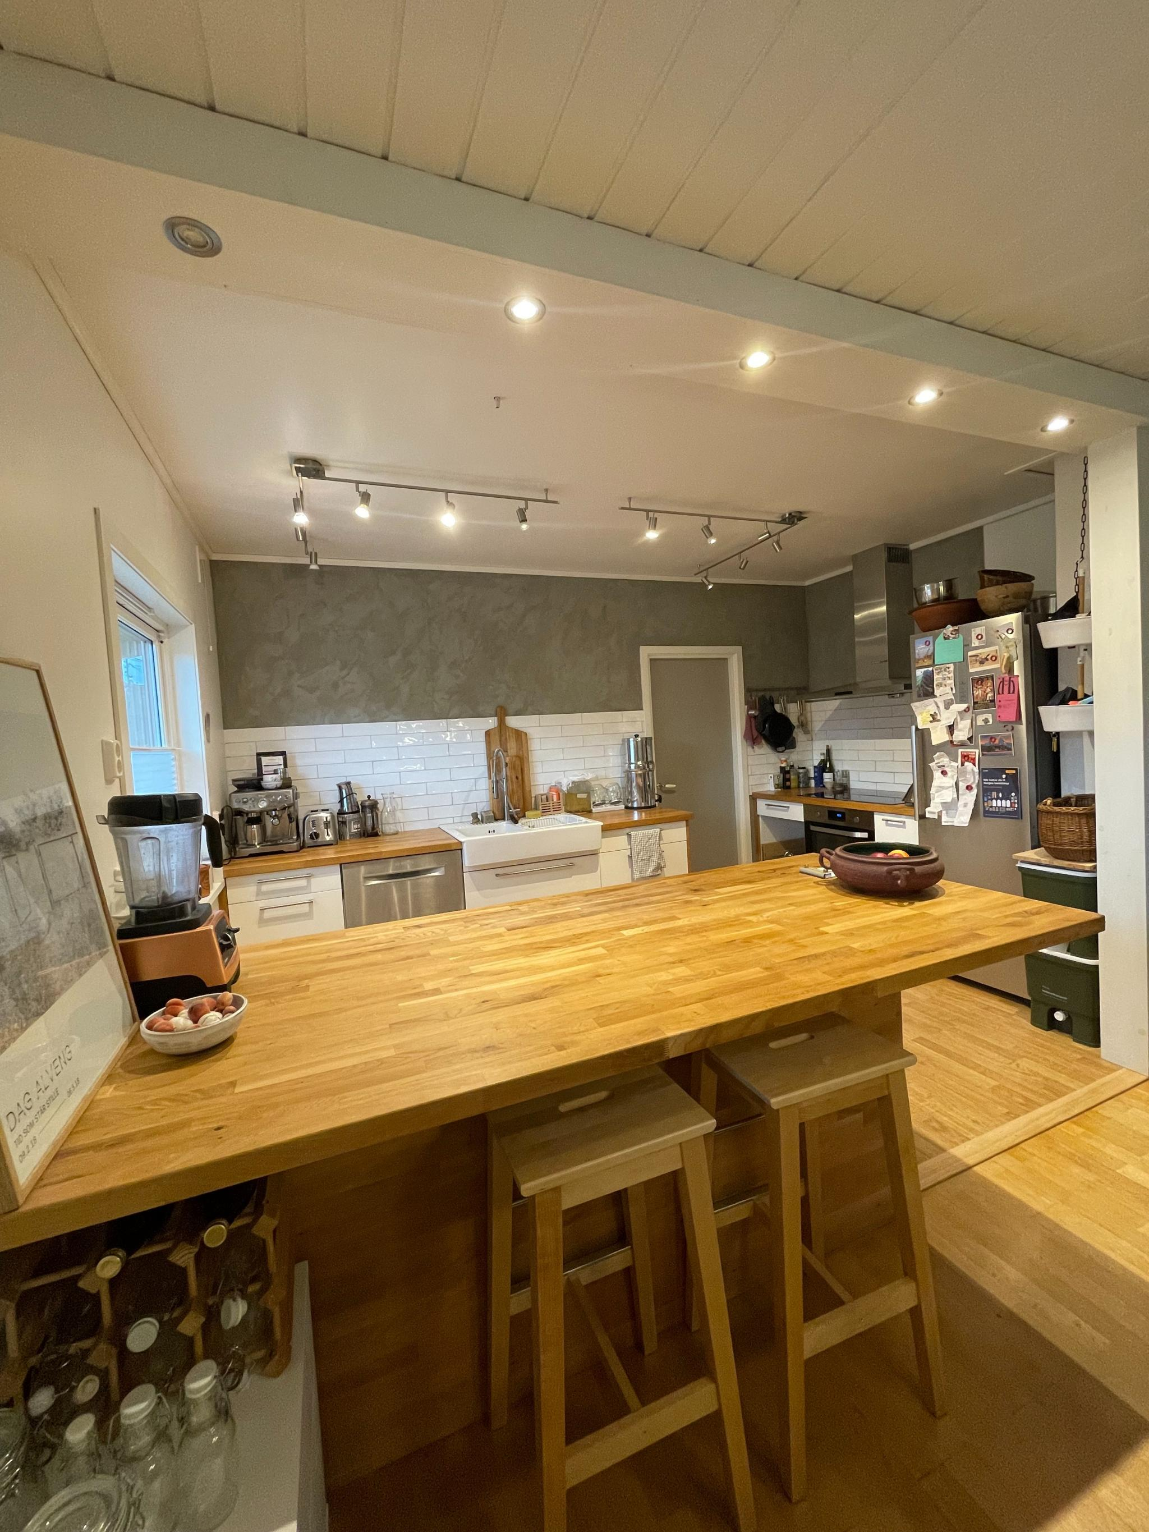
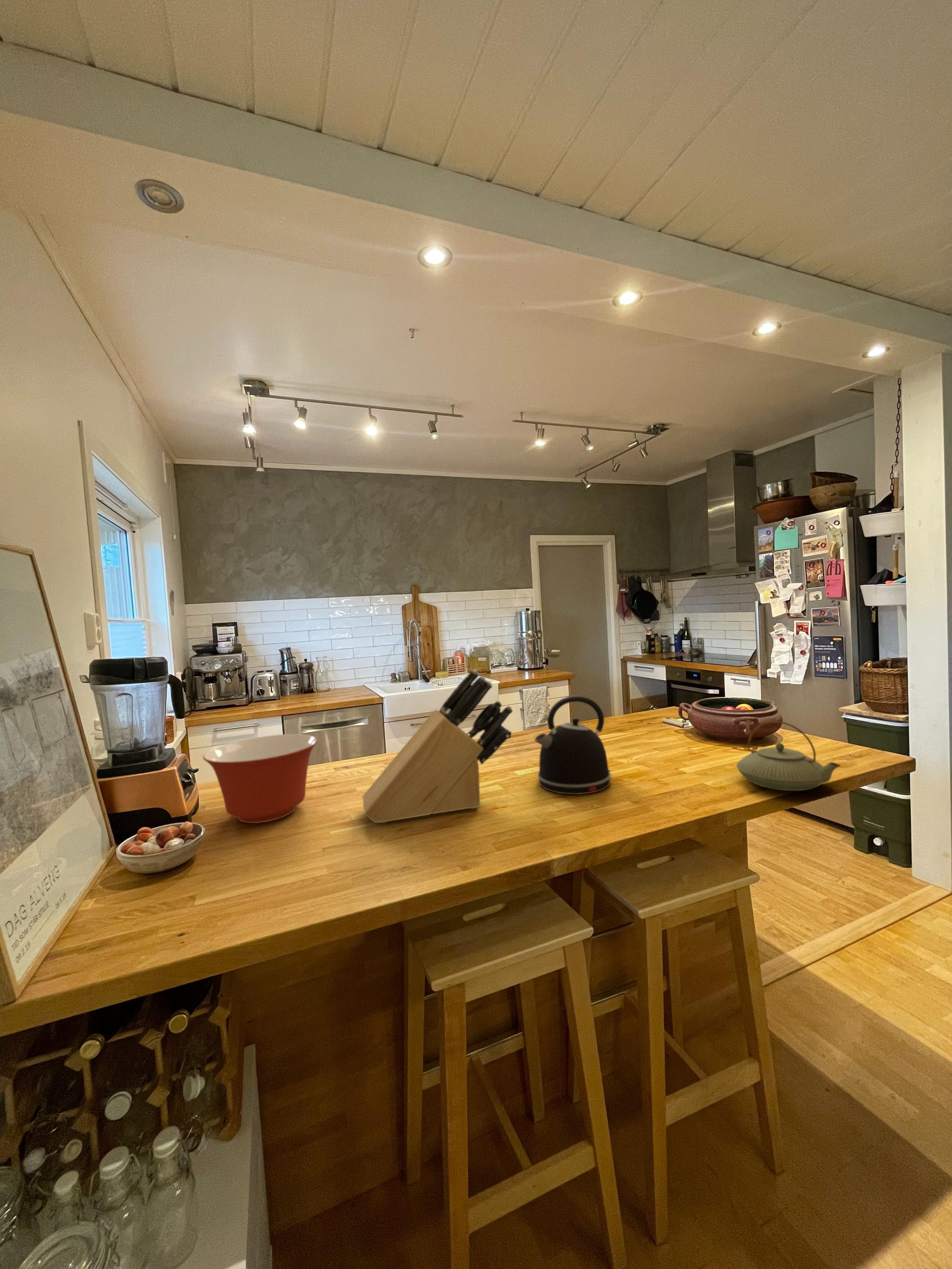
+ teapot (786, 753)
+ kettle (572, 739)
+ knife block (436, 740)
+ mixing bowl (265, 780)
